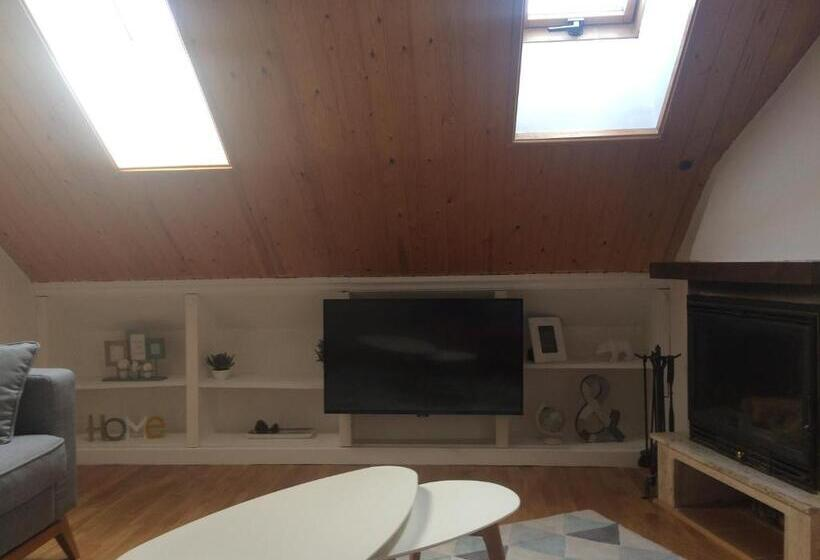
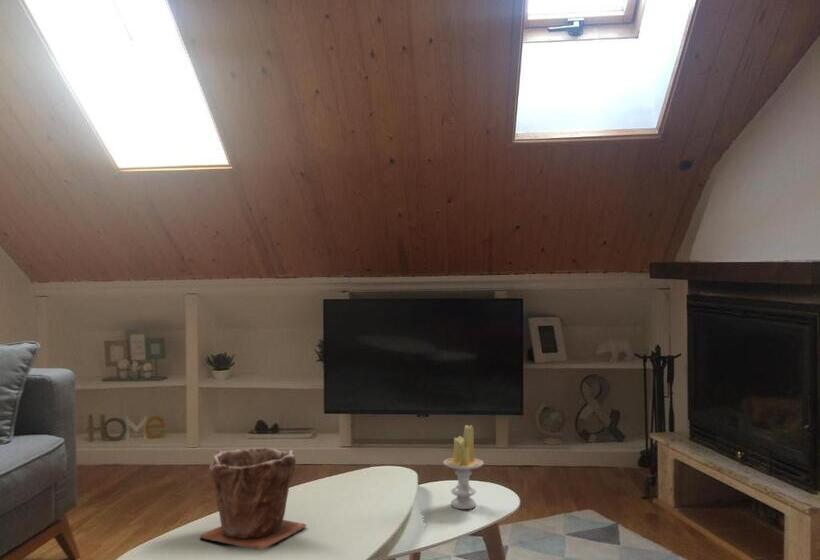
+ plant pot (254, 491)
+ candle (463, 465)
